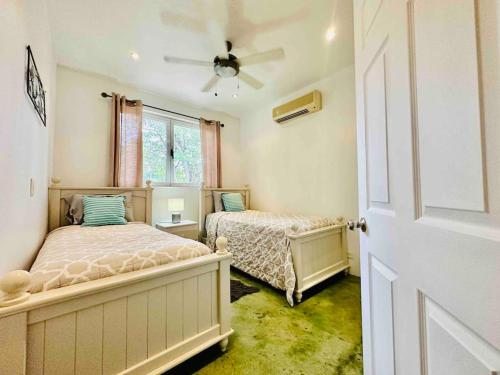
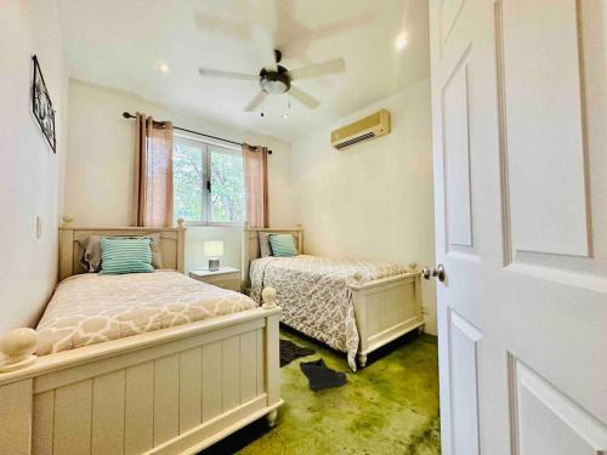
+ sneaker (324, 371)
